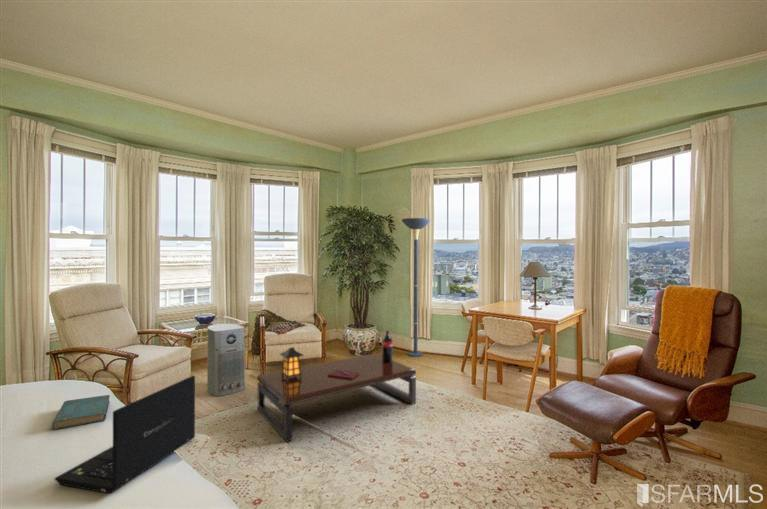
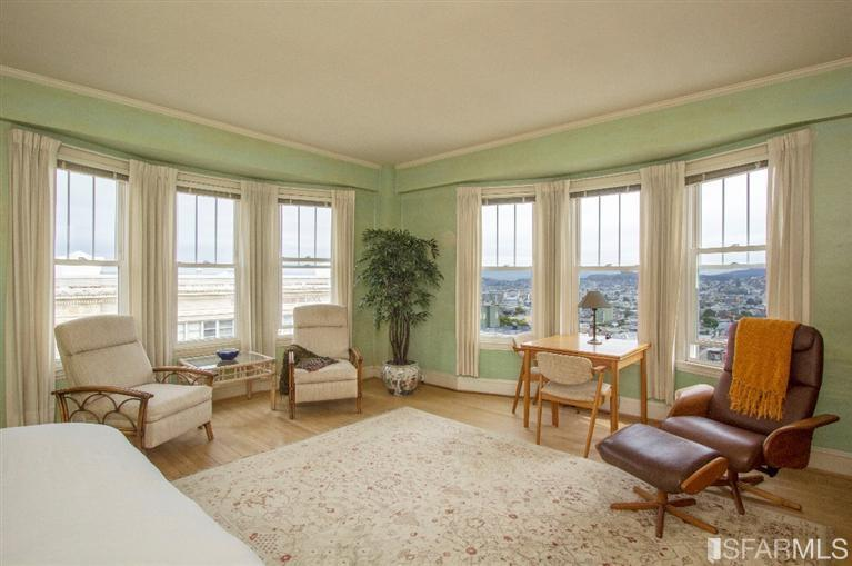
- floor lamp (415, 287)
- coffee table (338, 372)
- air purifier (224, 357)
- book (83, 410)
- laptop (132, 424)
